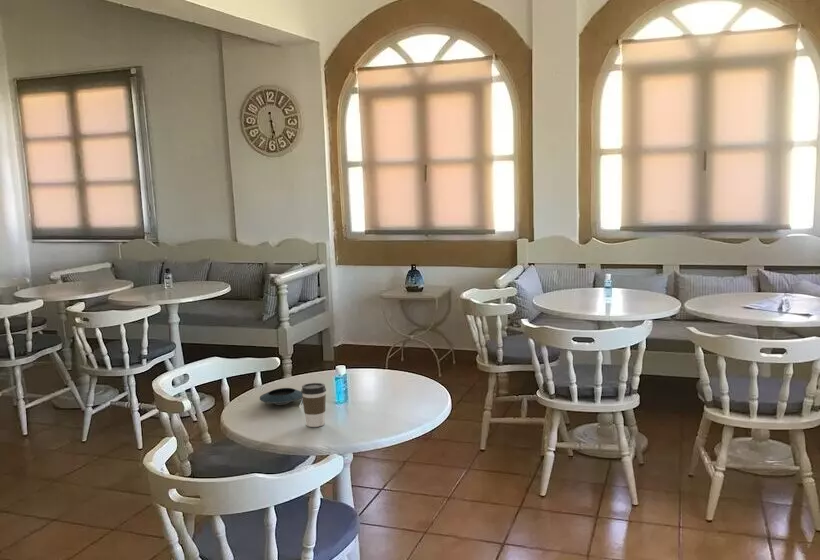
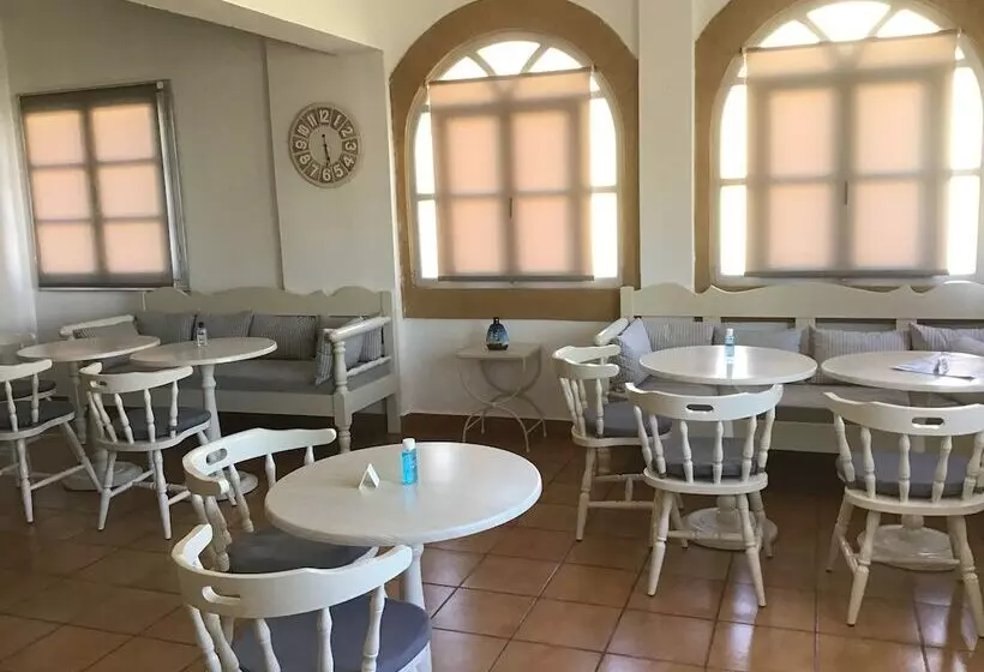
- saucer (281, 394)
- coffee cup (314, 404)
